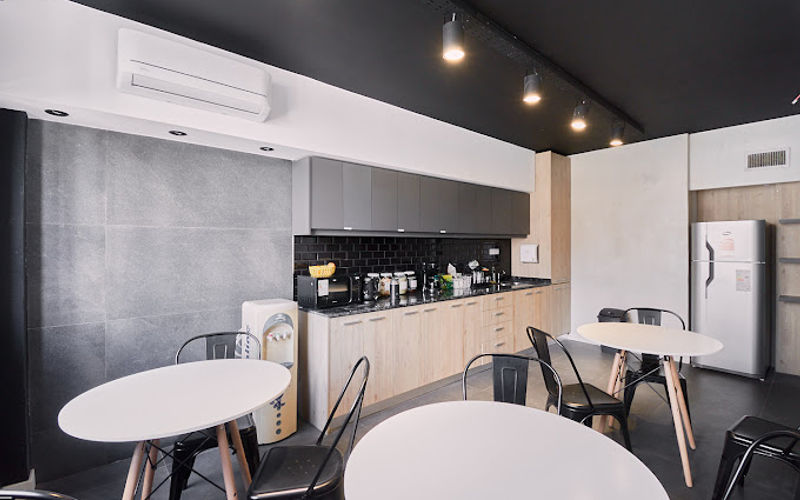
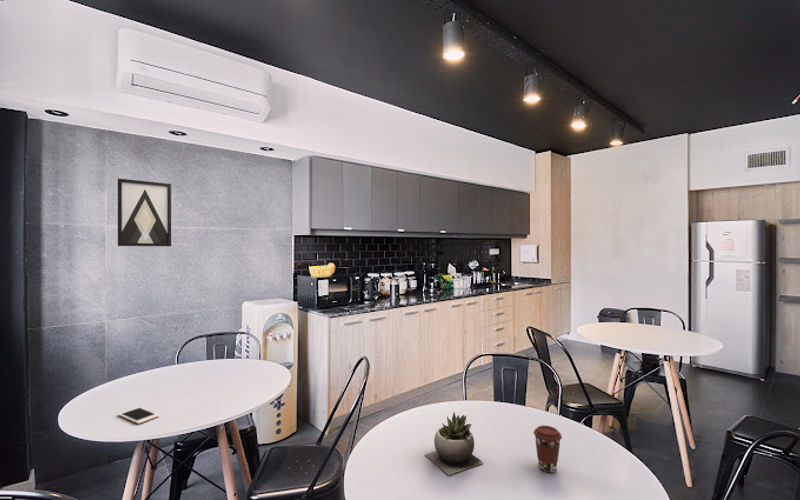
+ succulent plant (453, 436)
+ cell phone (138, 414)
+ coffee cup (547, 448)
+ wall art (145, 213)
